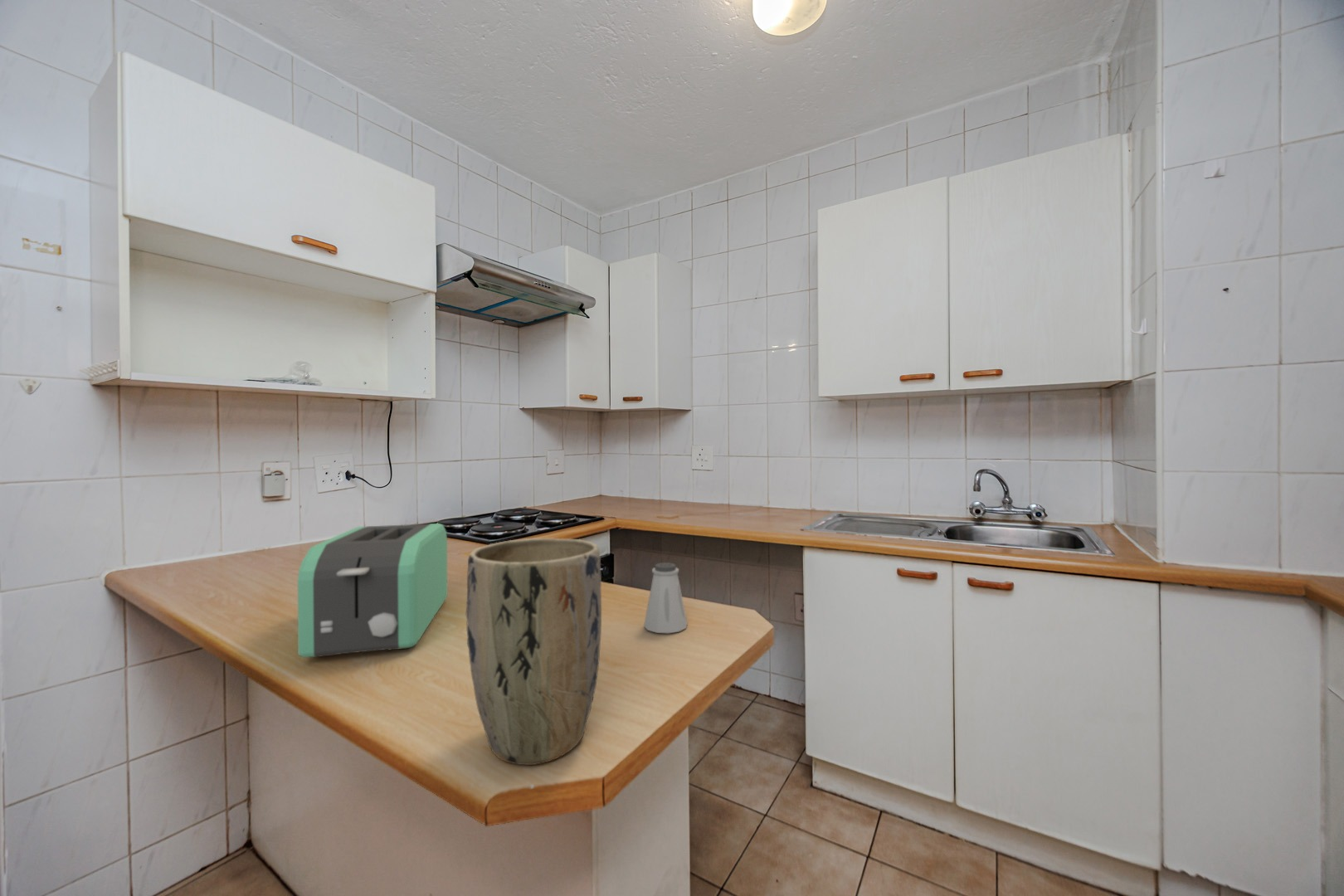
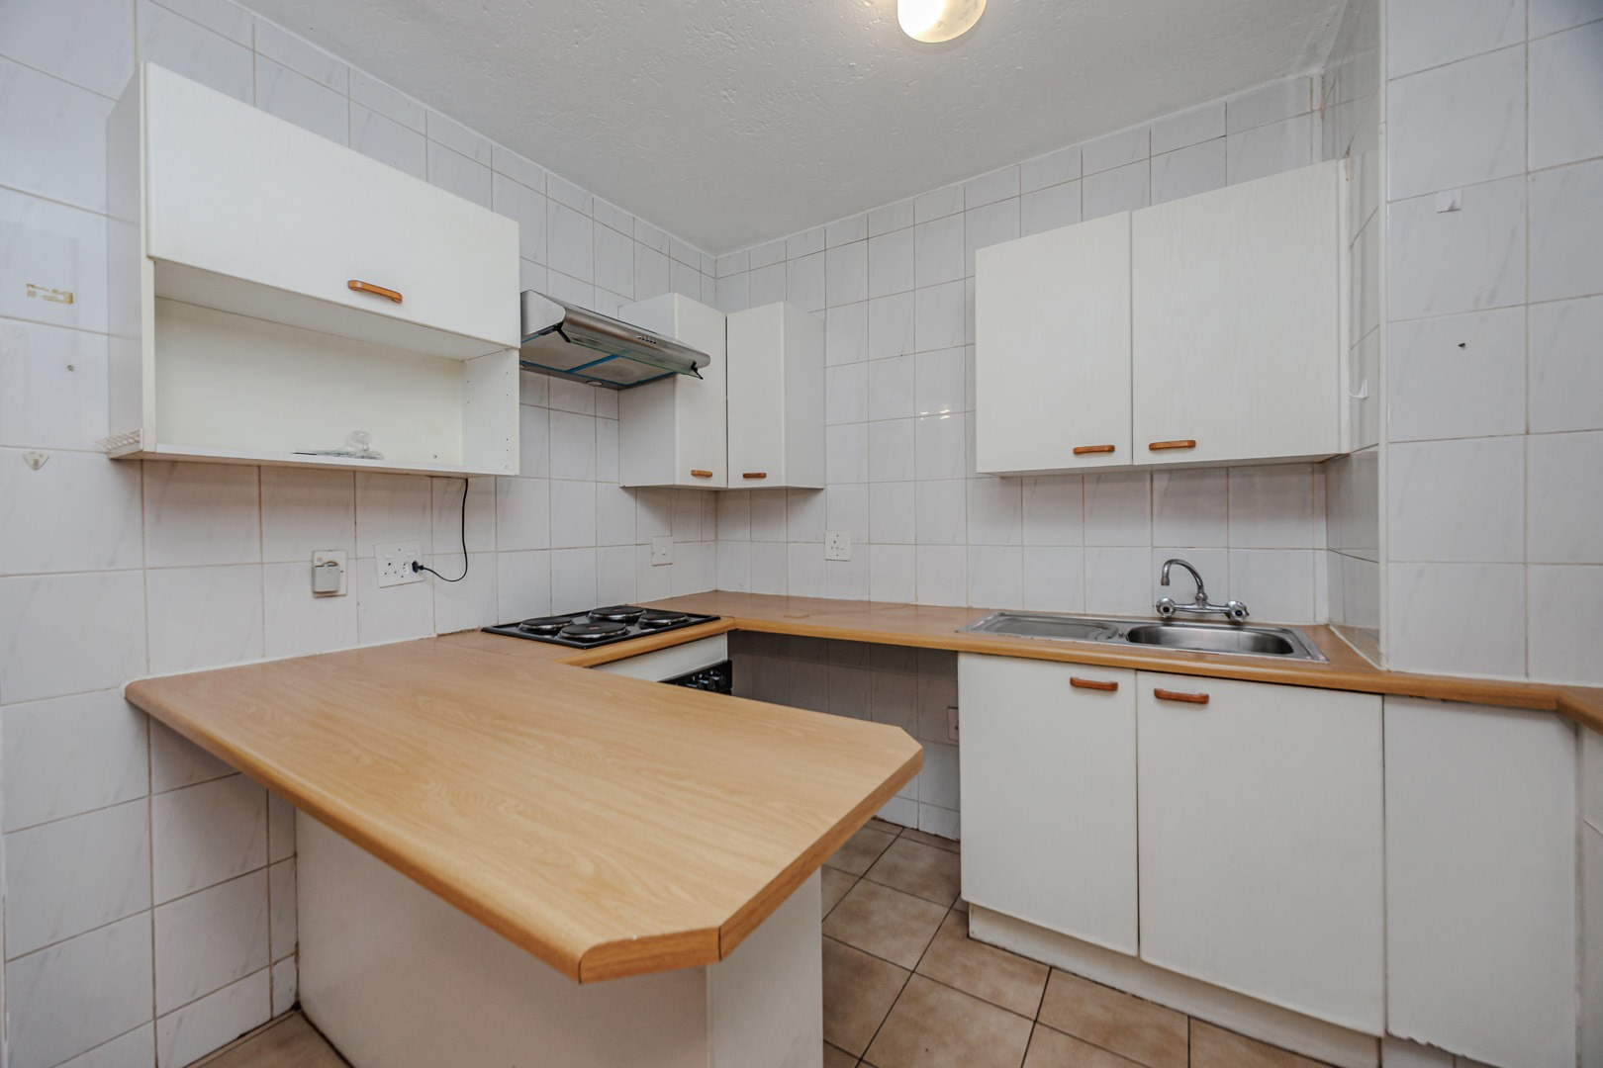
- plant pot (536, 643)
- toaster (385, 580)
- saltshaker (665, 595)
